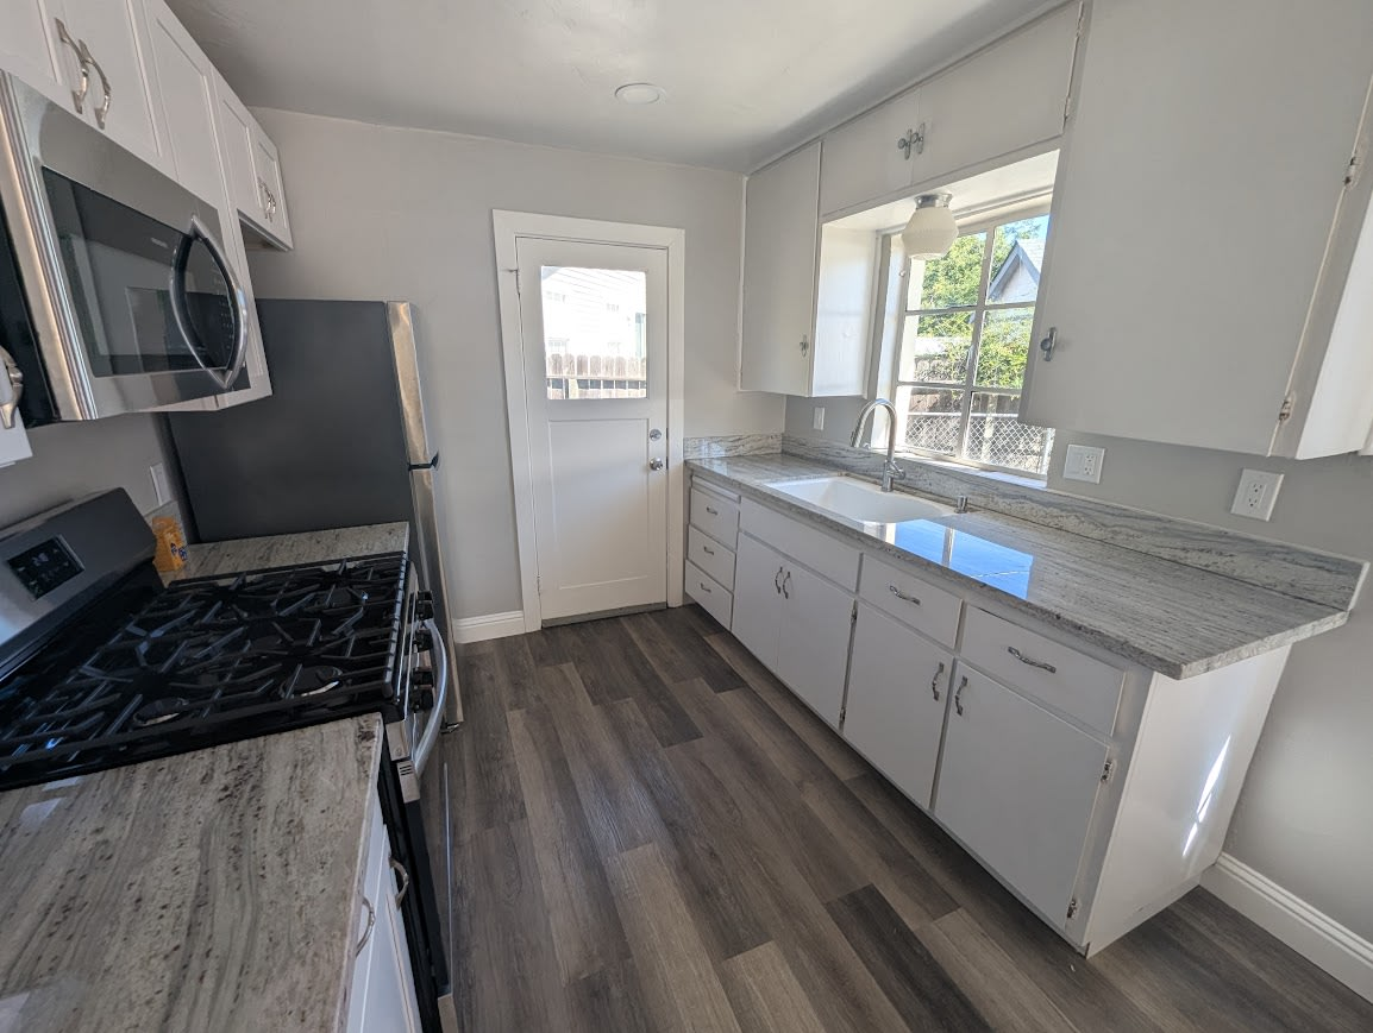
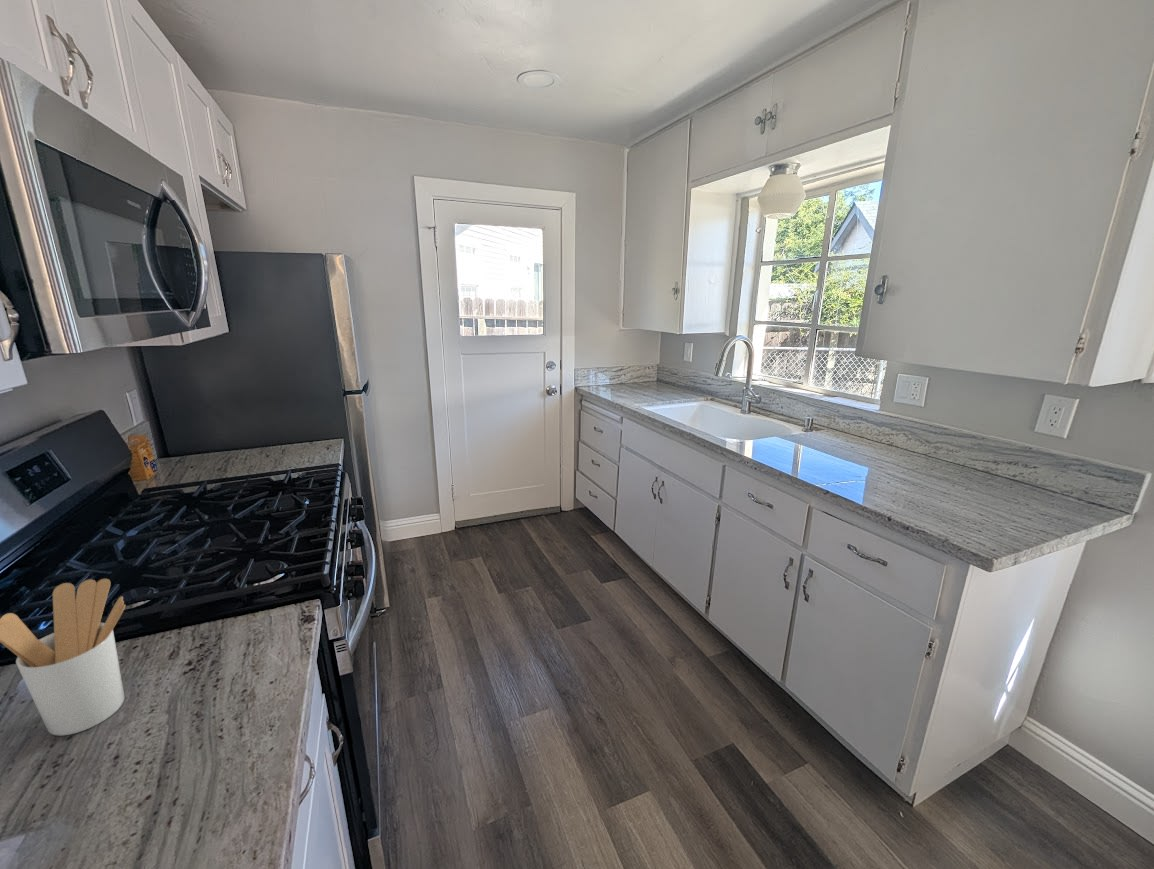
+ utensil holder (79, 650)
